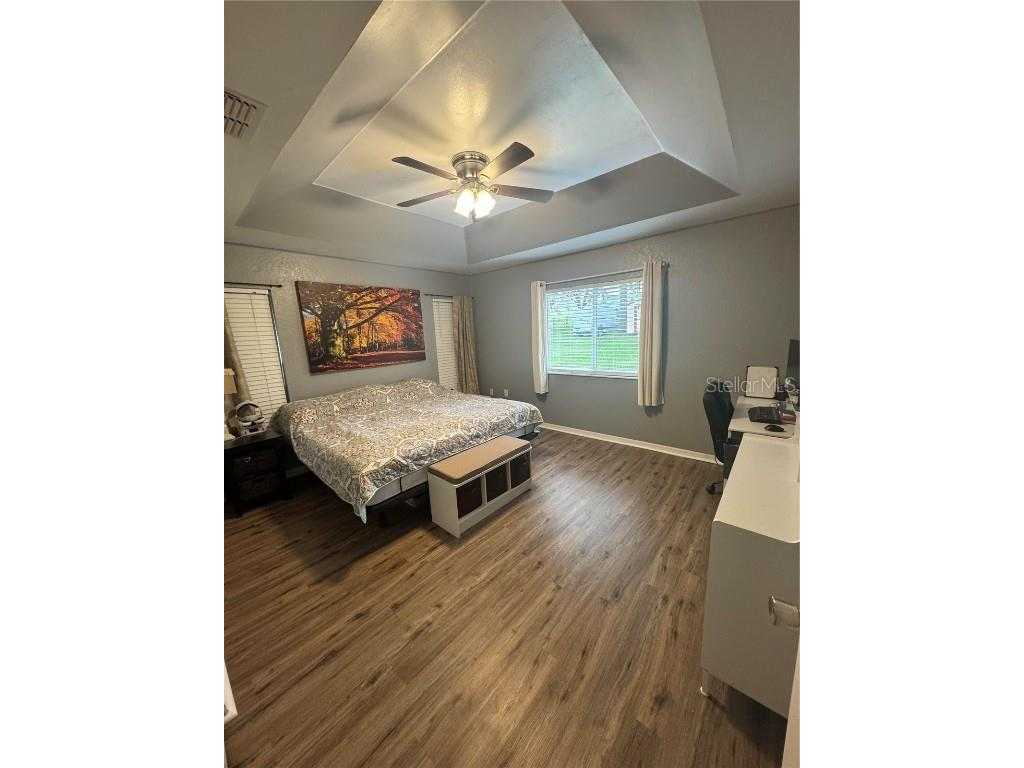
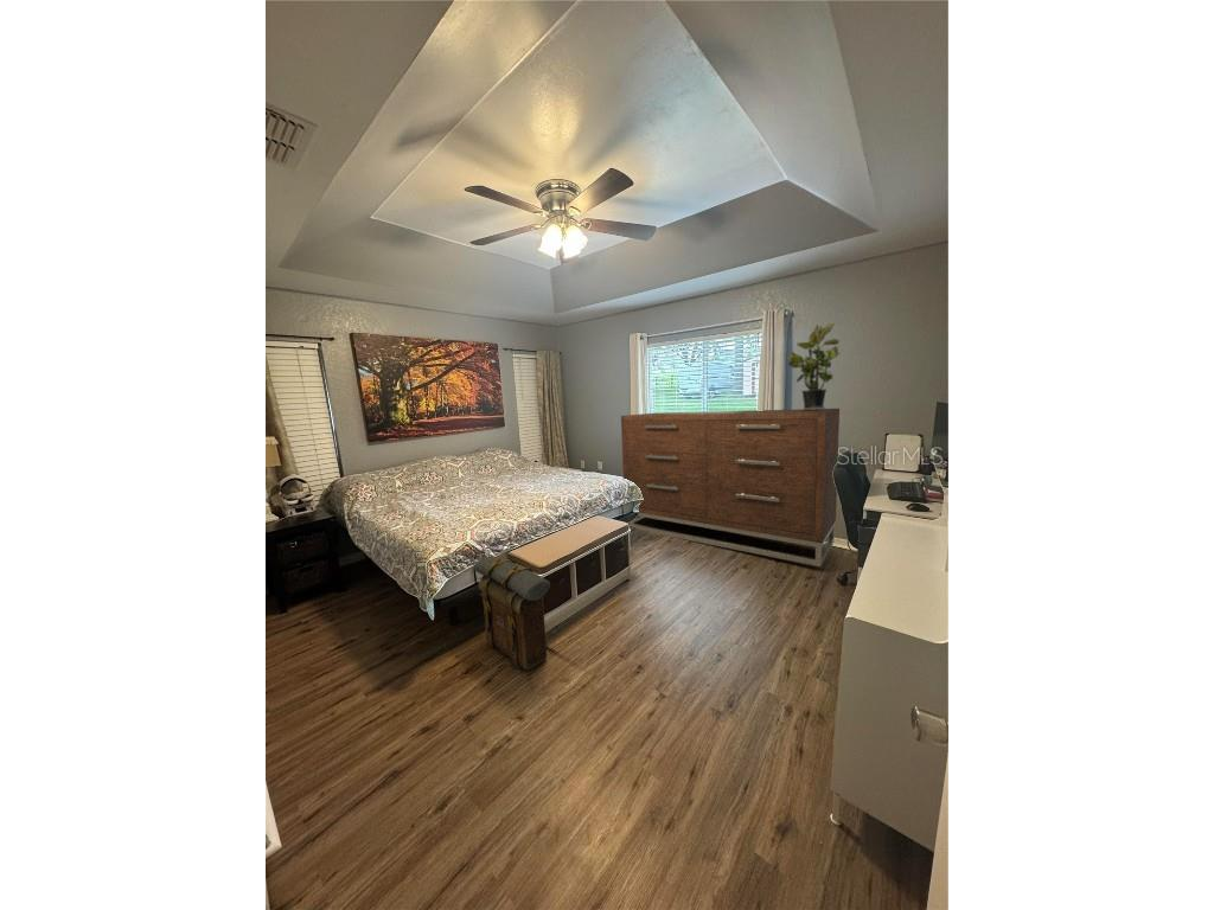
+ backpack (511, 607)
+ dresser (720, 474)
+ potted plant (812, 367)
